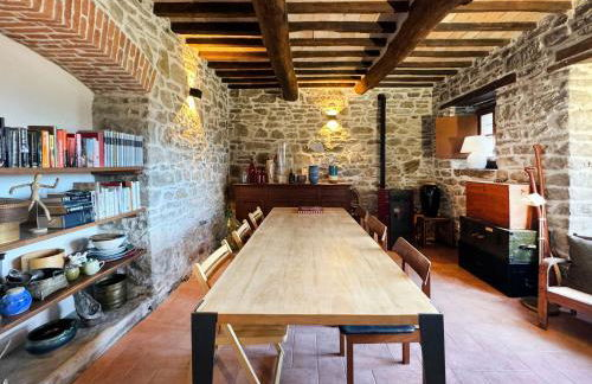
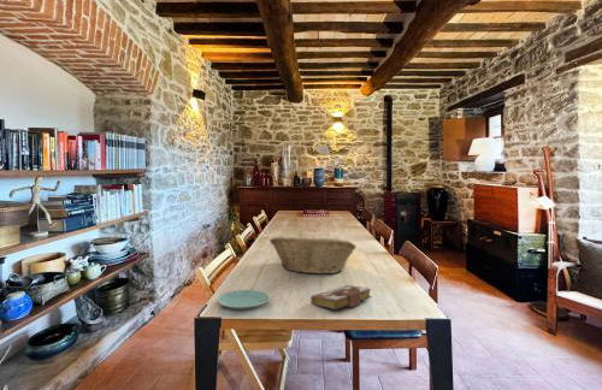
+ book (342, 295)
+ fruit basket (312, 250)
+ plate (243, 300)
